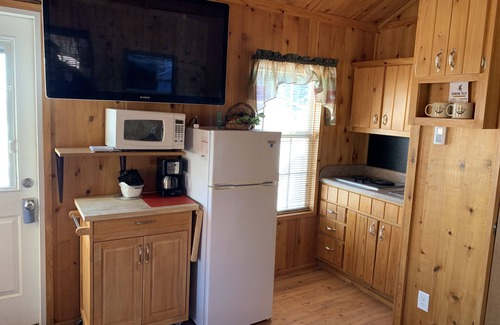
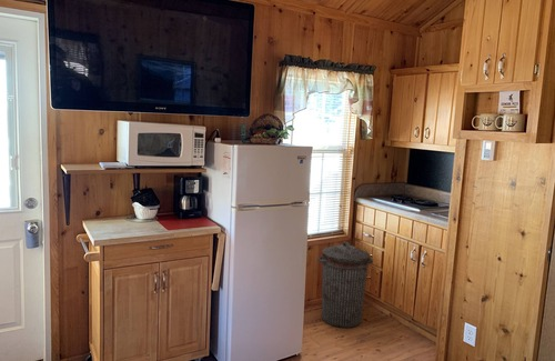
+ trash can (343, 281)
